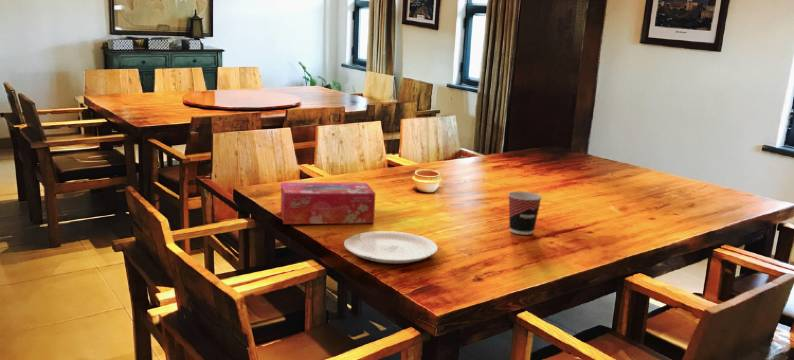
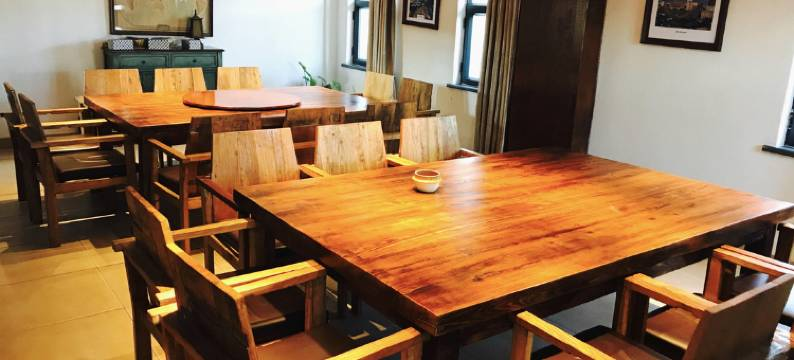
- plate (390, 248)
- tissue box (327, 202)
- cup (523, 213)
